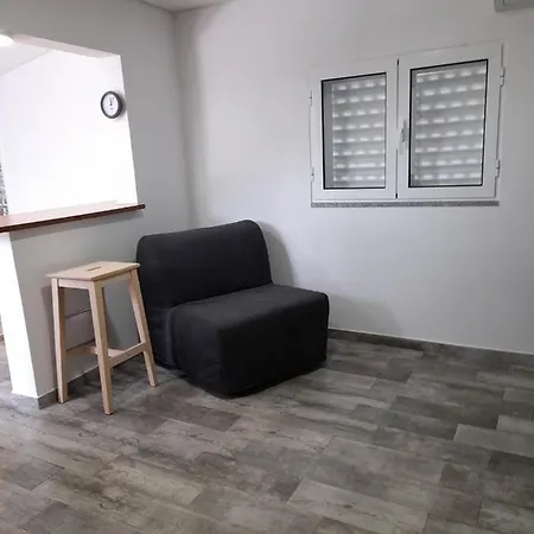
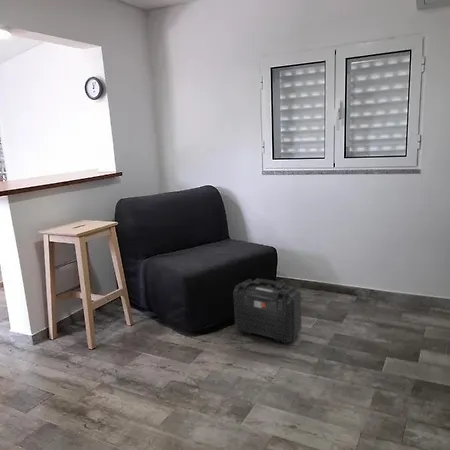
+ backpack (267, 309)
